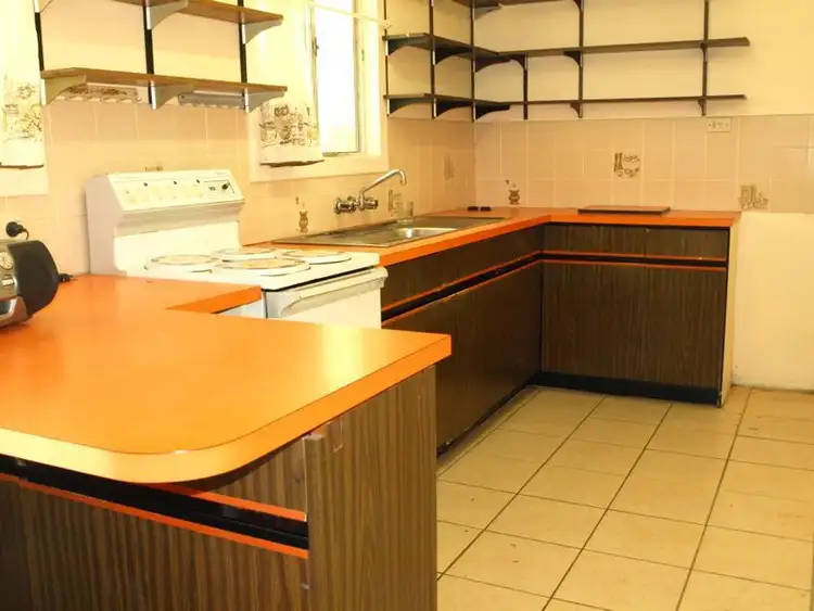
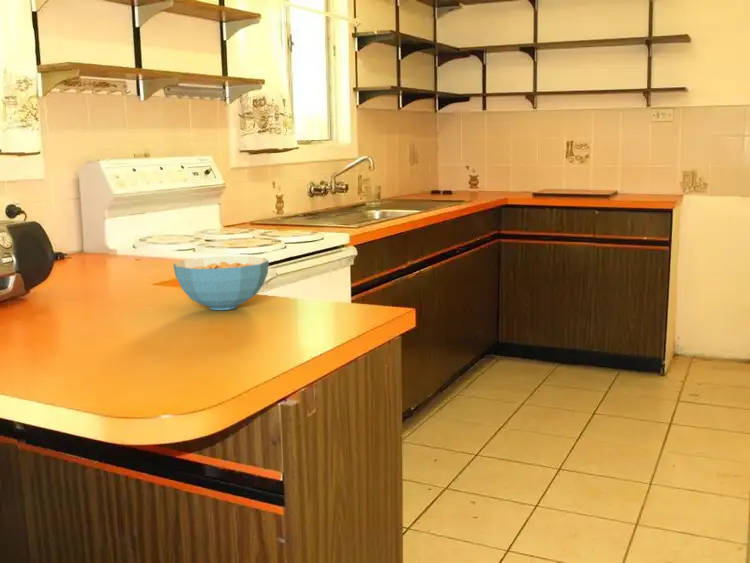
+ cereal bowl (222, 284)
